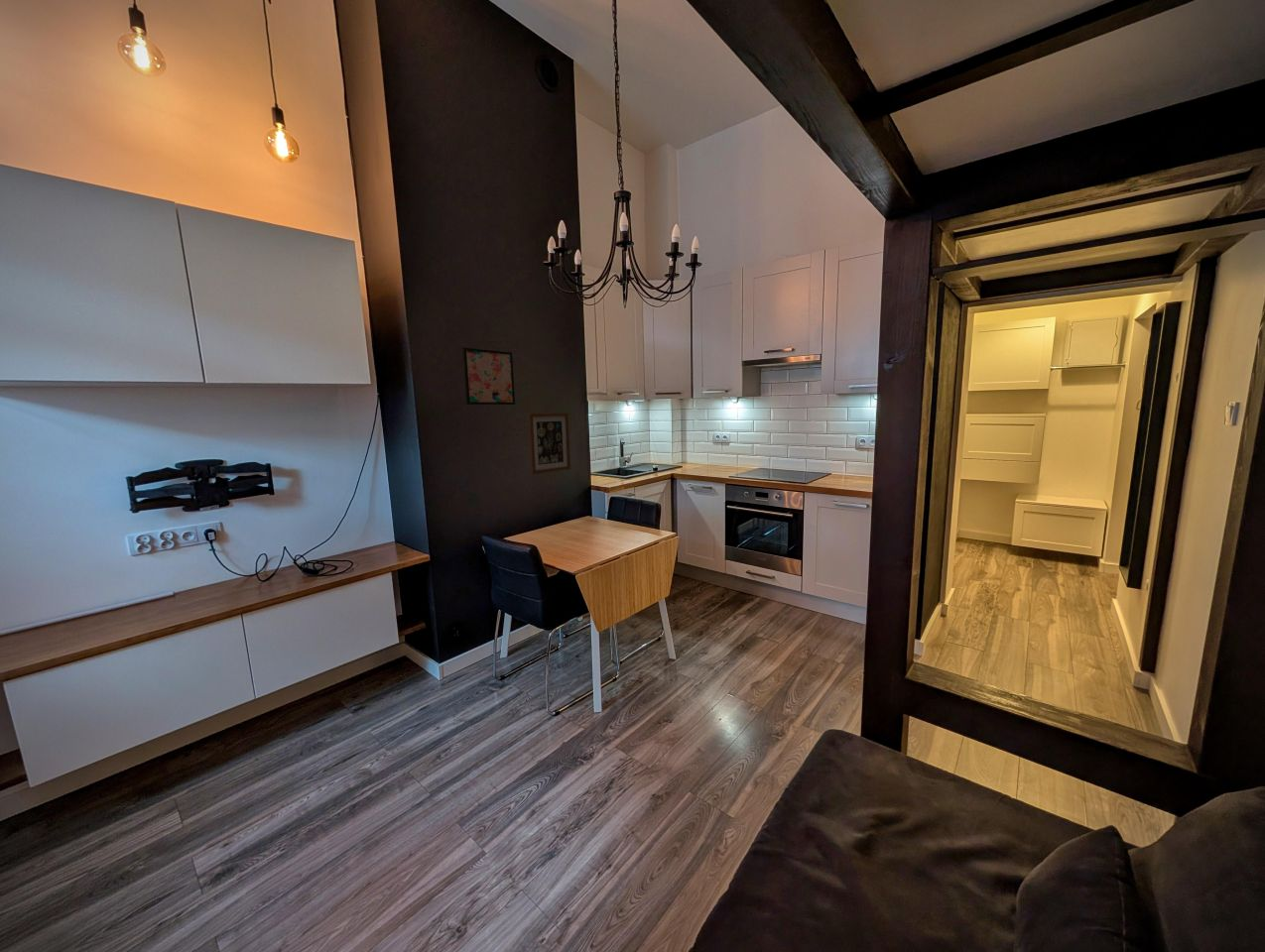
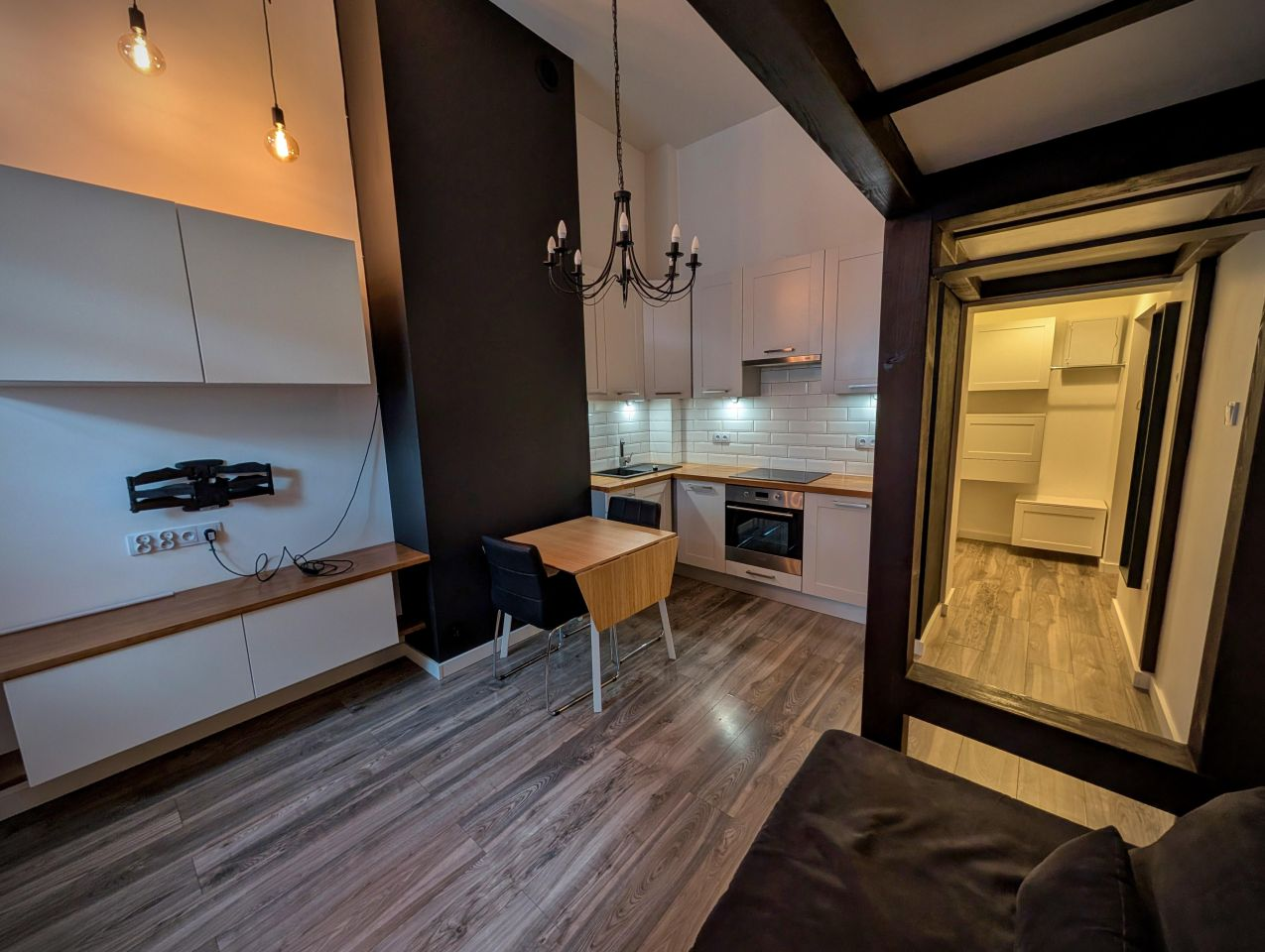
- wall art (550, 442)
- wall art (489, 377)
